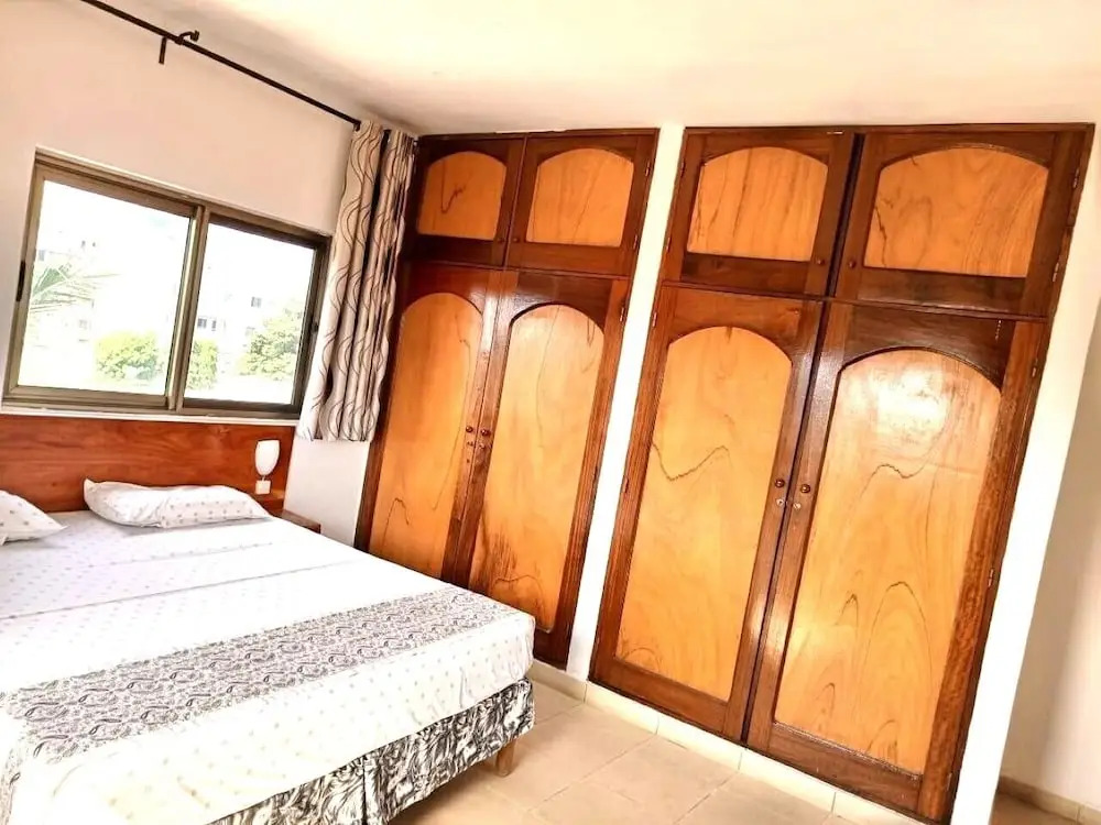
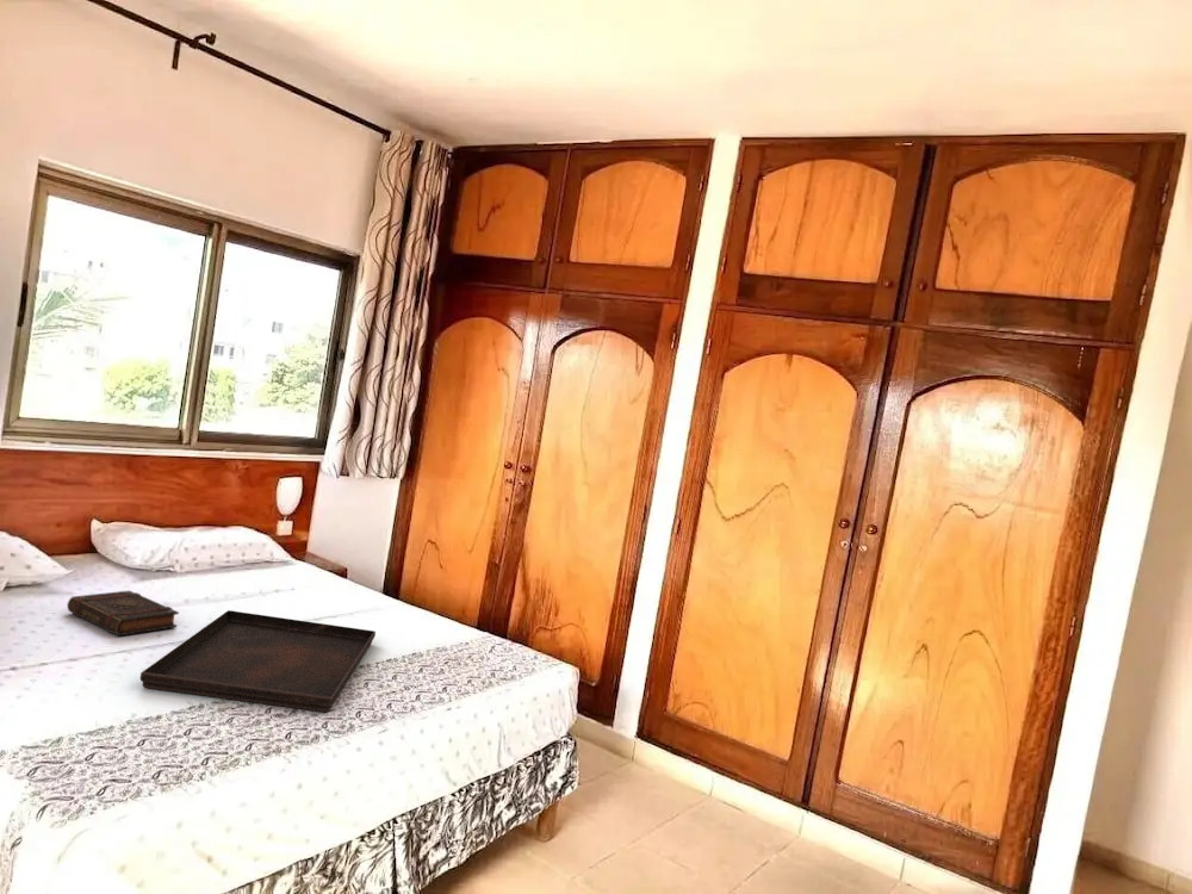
+ serving tray (272, 656)
+ book (123, 611)
